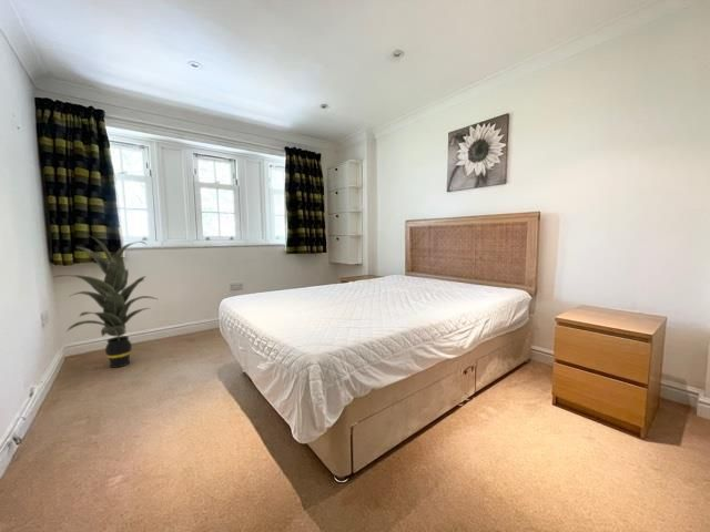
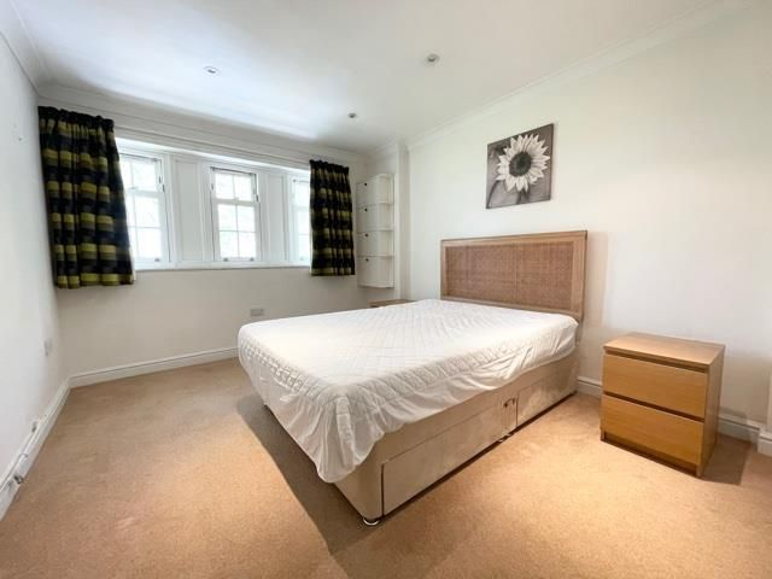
- indoor plant (108, 300)
